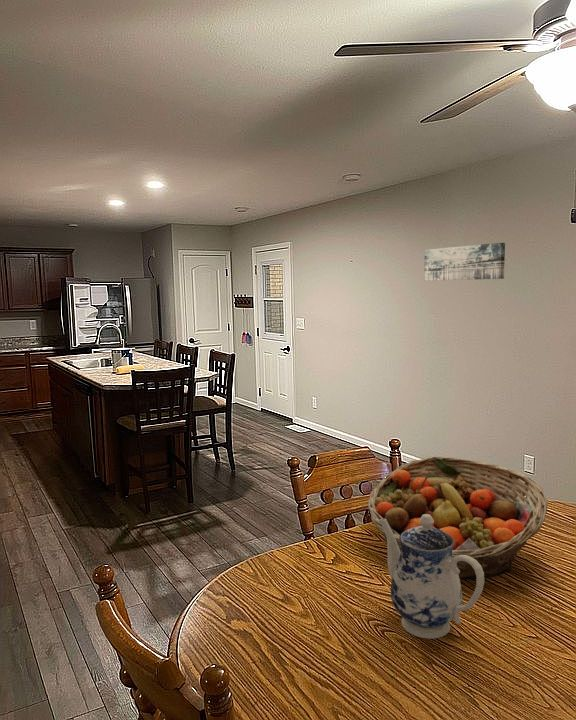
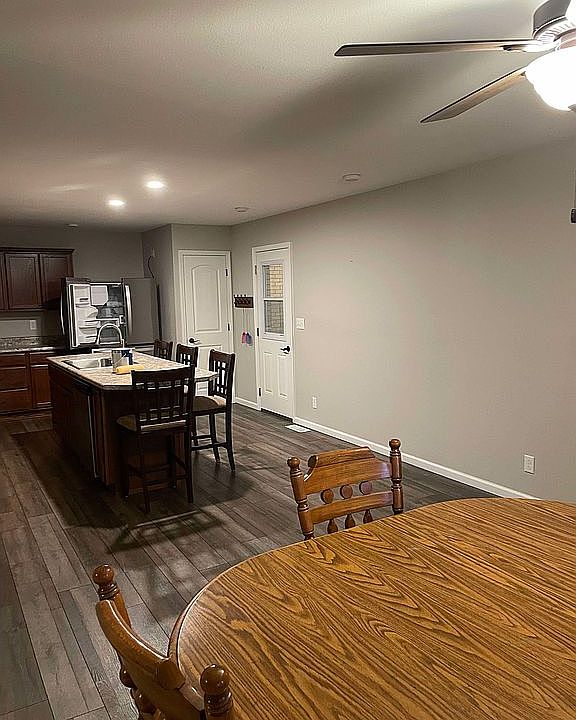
- wall art (461, 263)
- teapot (426, 570)
- fruit basket (452, 513)
